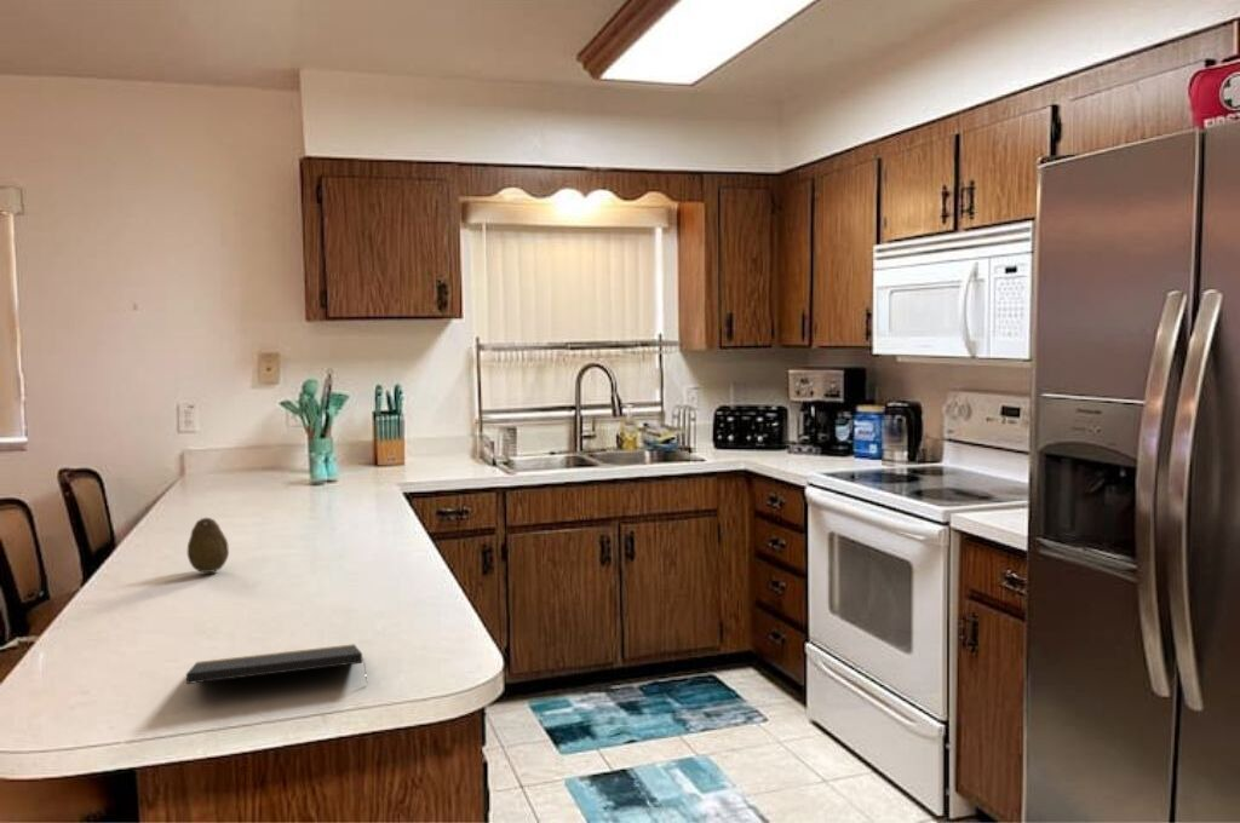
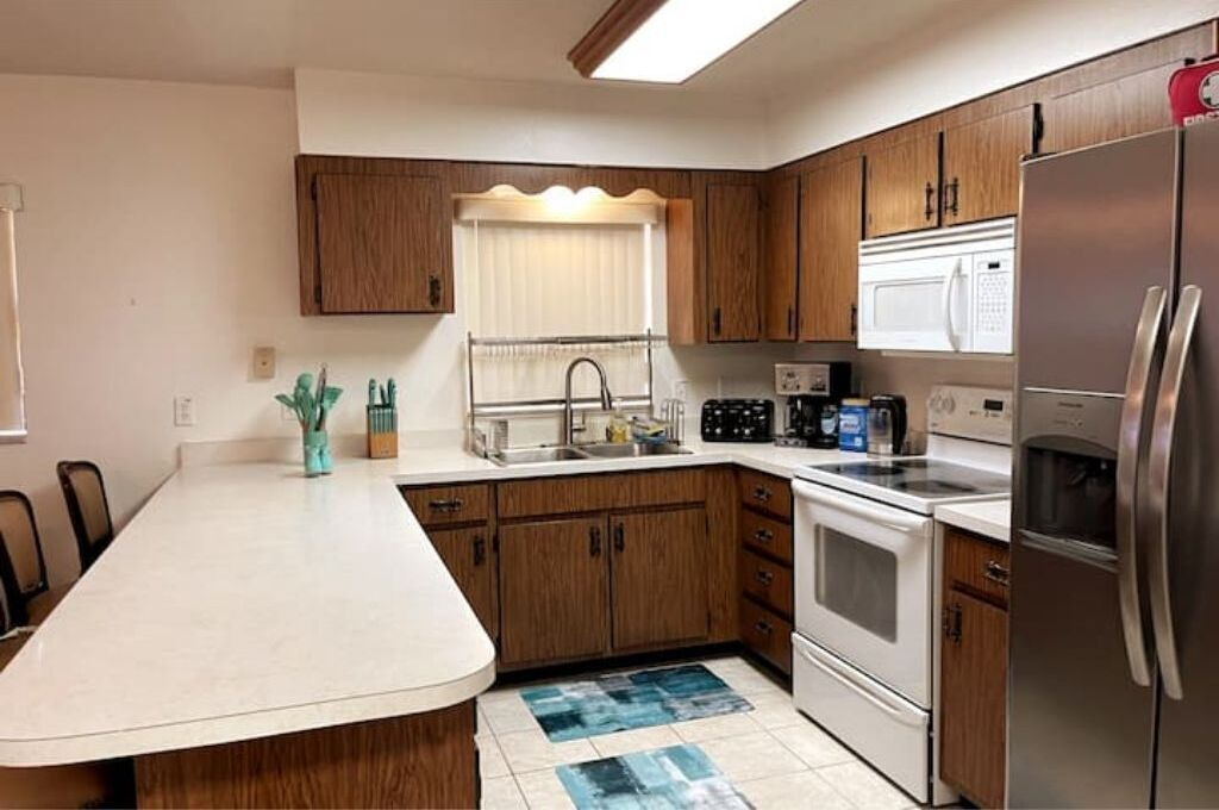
- fruit (207, 545)
- notepad (277, 662)
